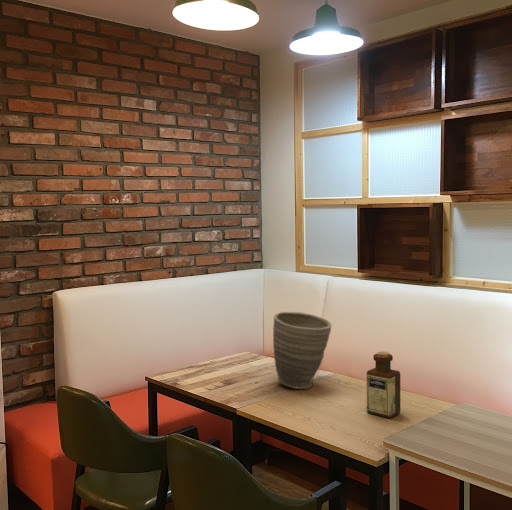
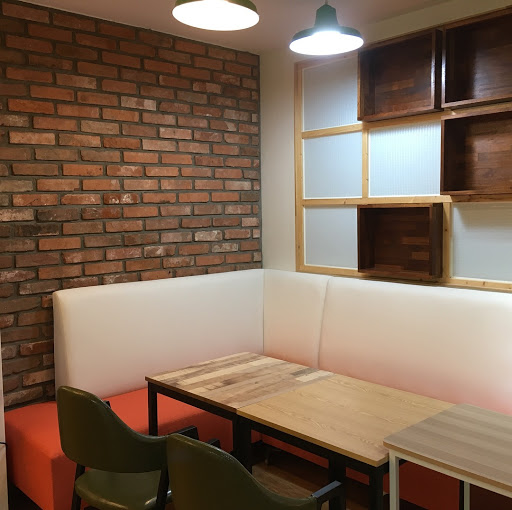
- vase (303, 350)
- bottle (383, 383)
